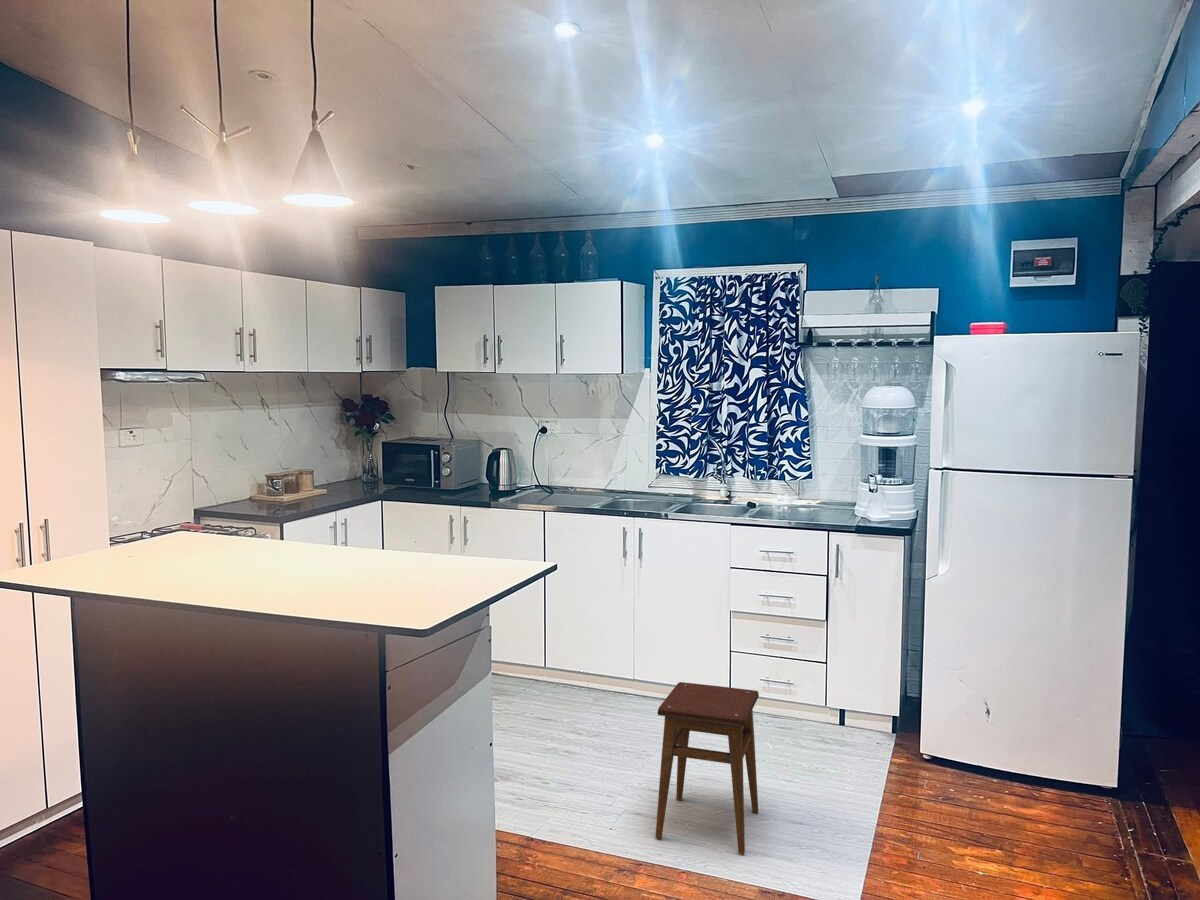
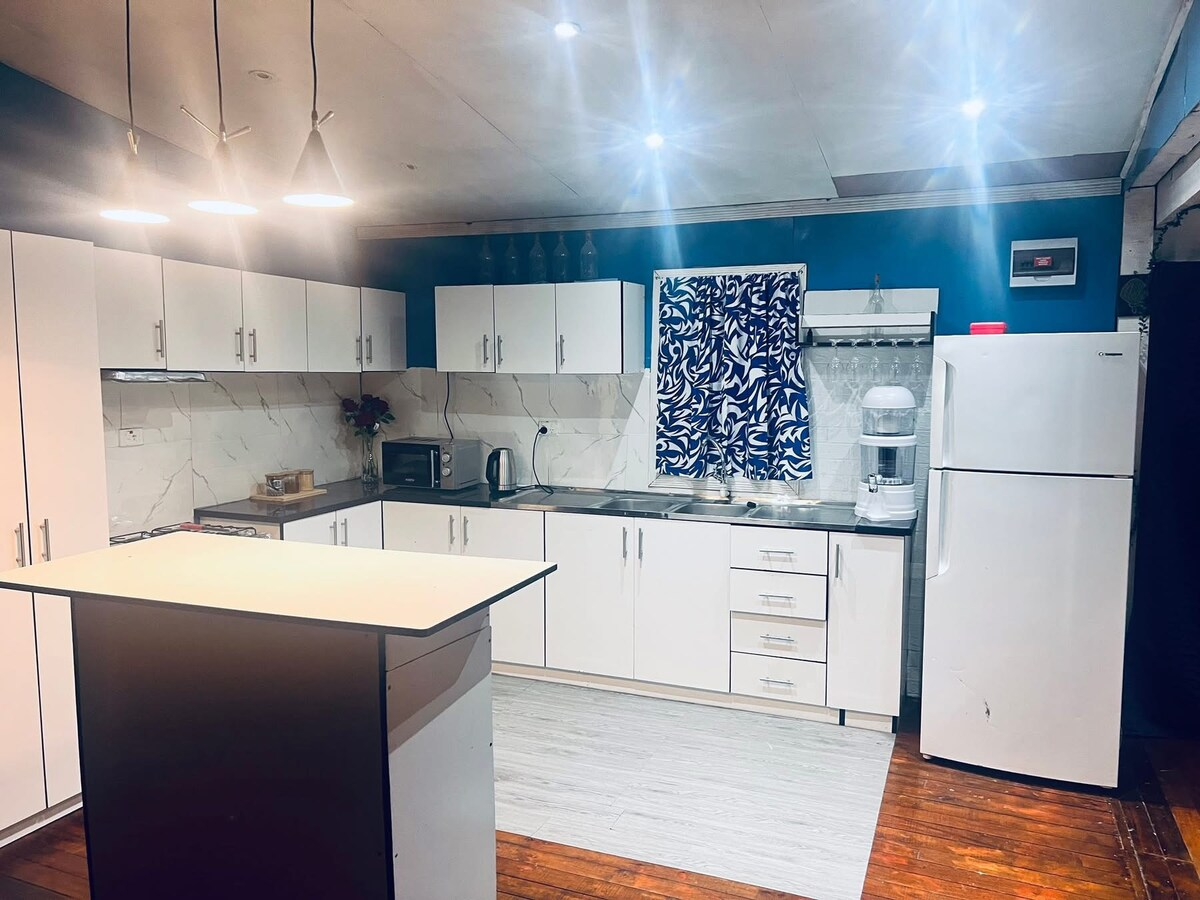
- stool (709, 760)
